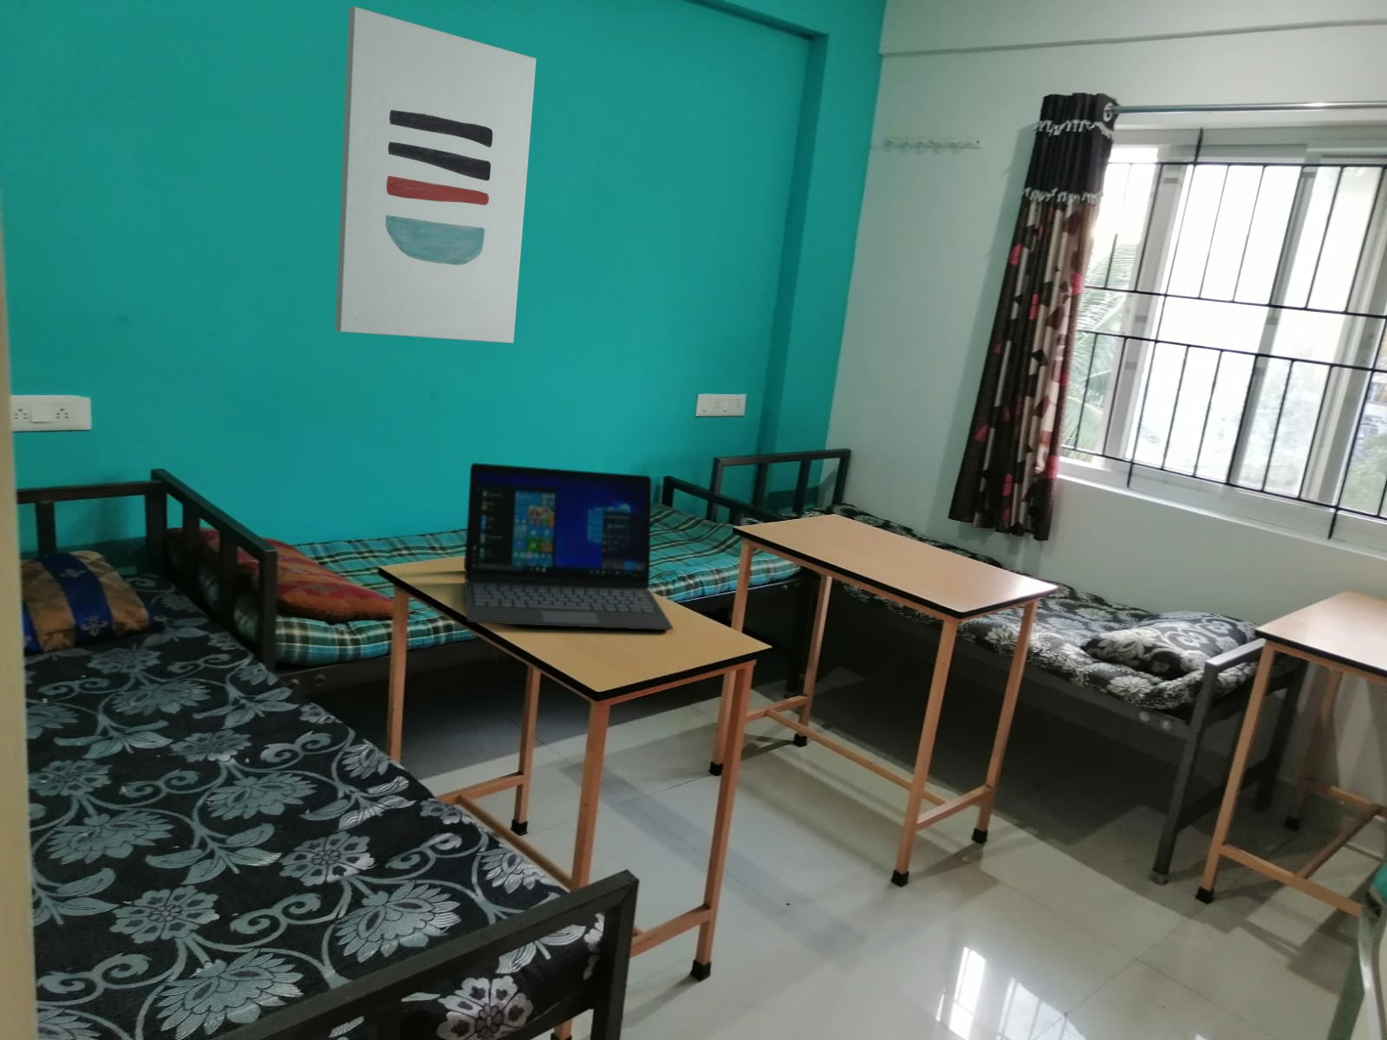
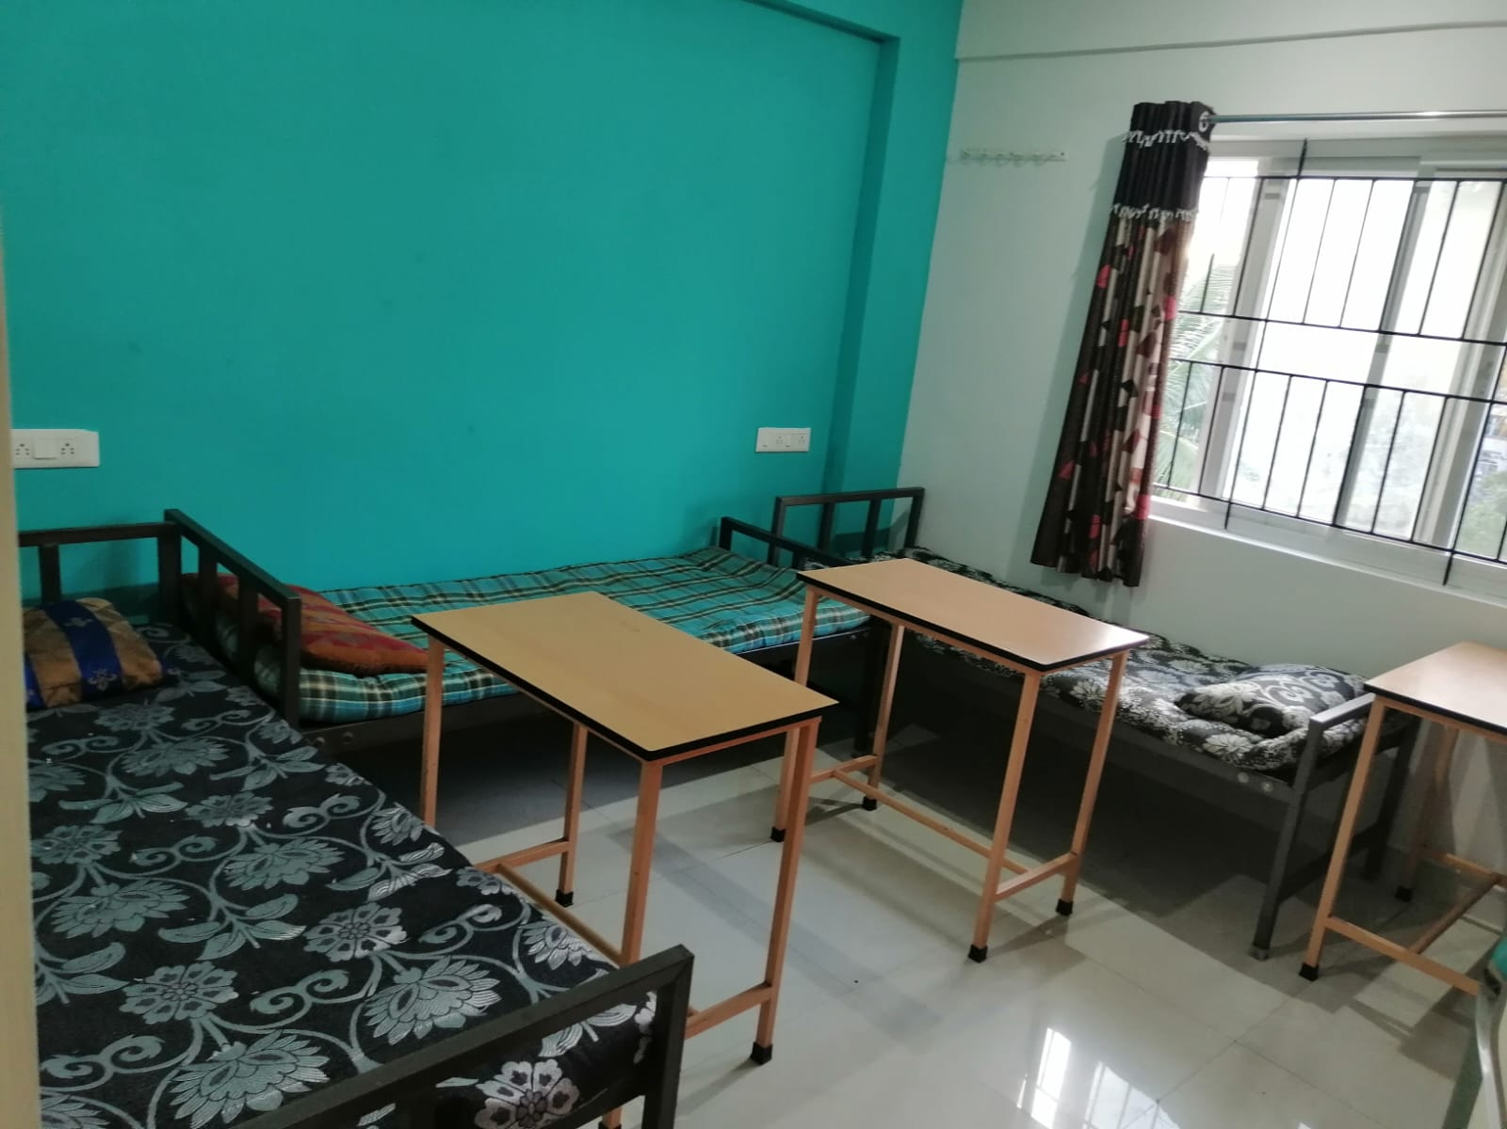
- wall art (439, 190)
- laptop (567, 542)
